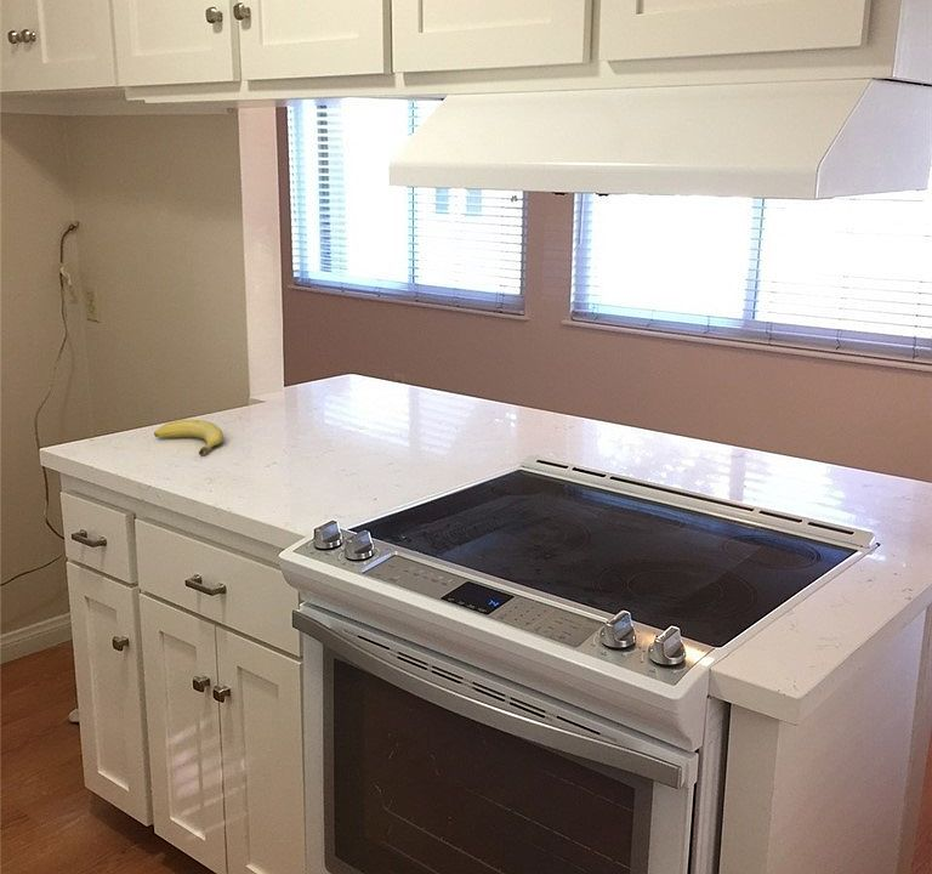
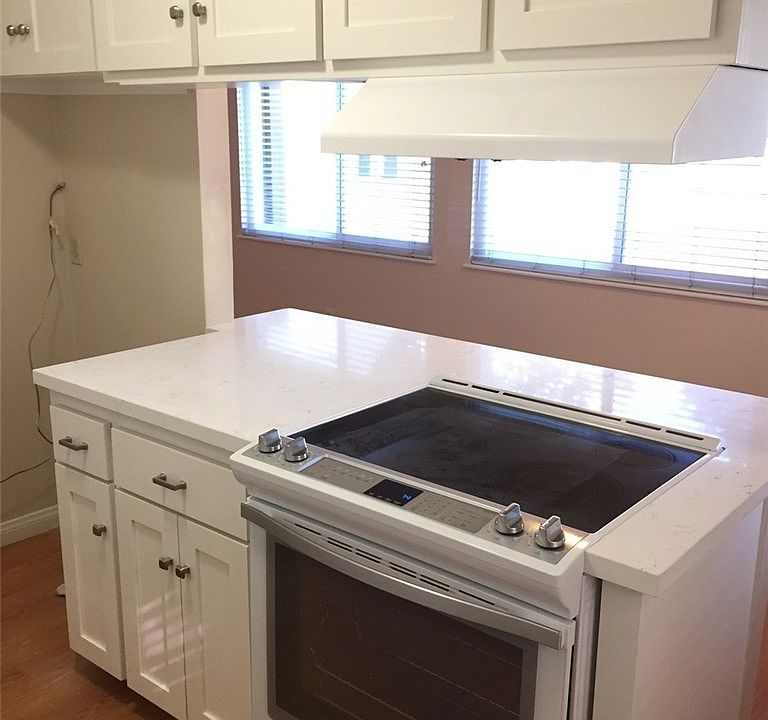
- fruit (193, 433)
